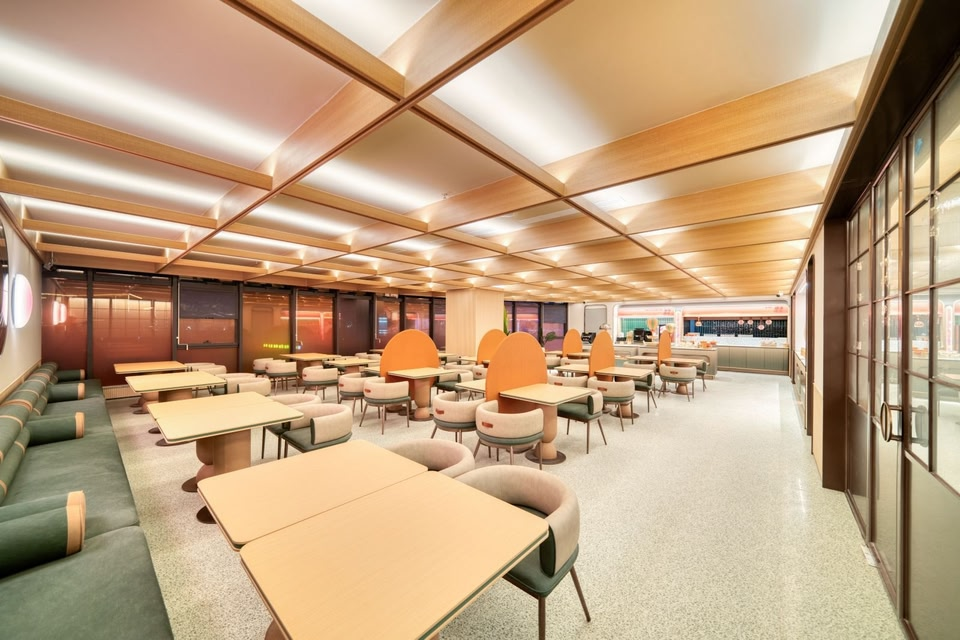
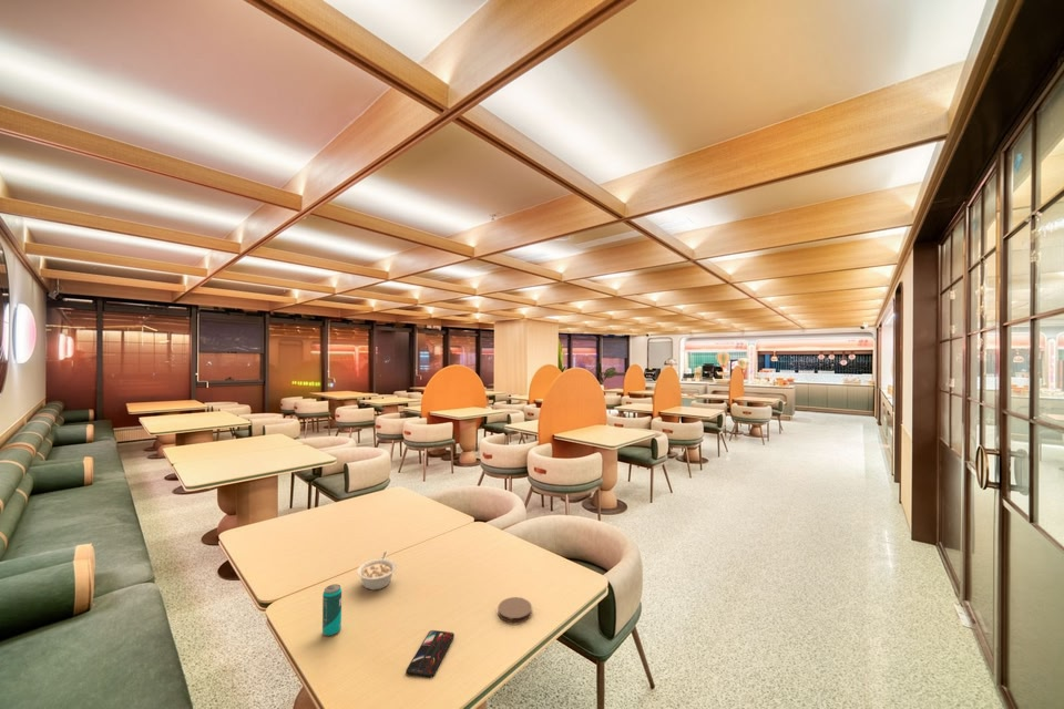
+ coaster (514, 609)
+ smartphone (431, 651)
+ beverage can (331, 608)
+ legume (376, 573)
